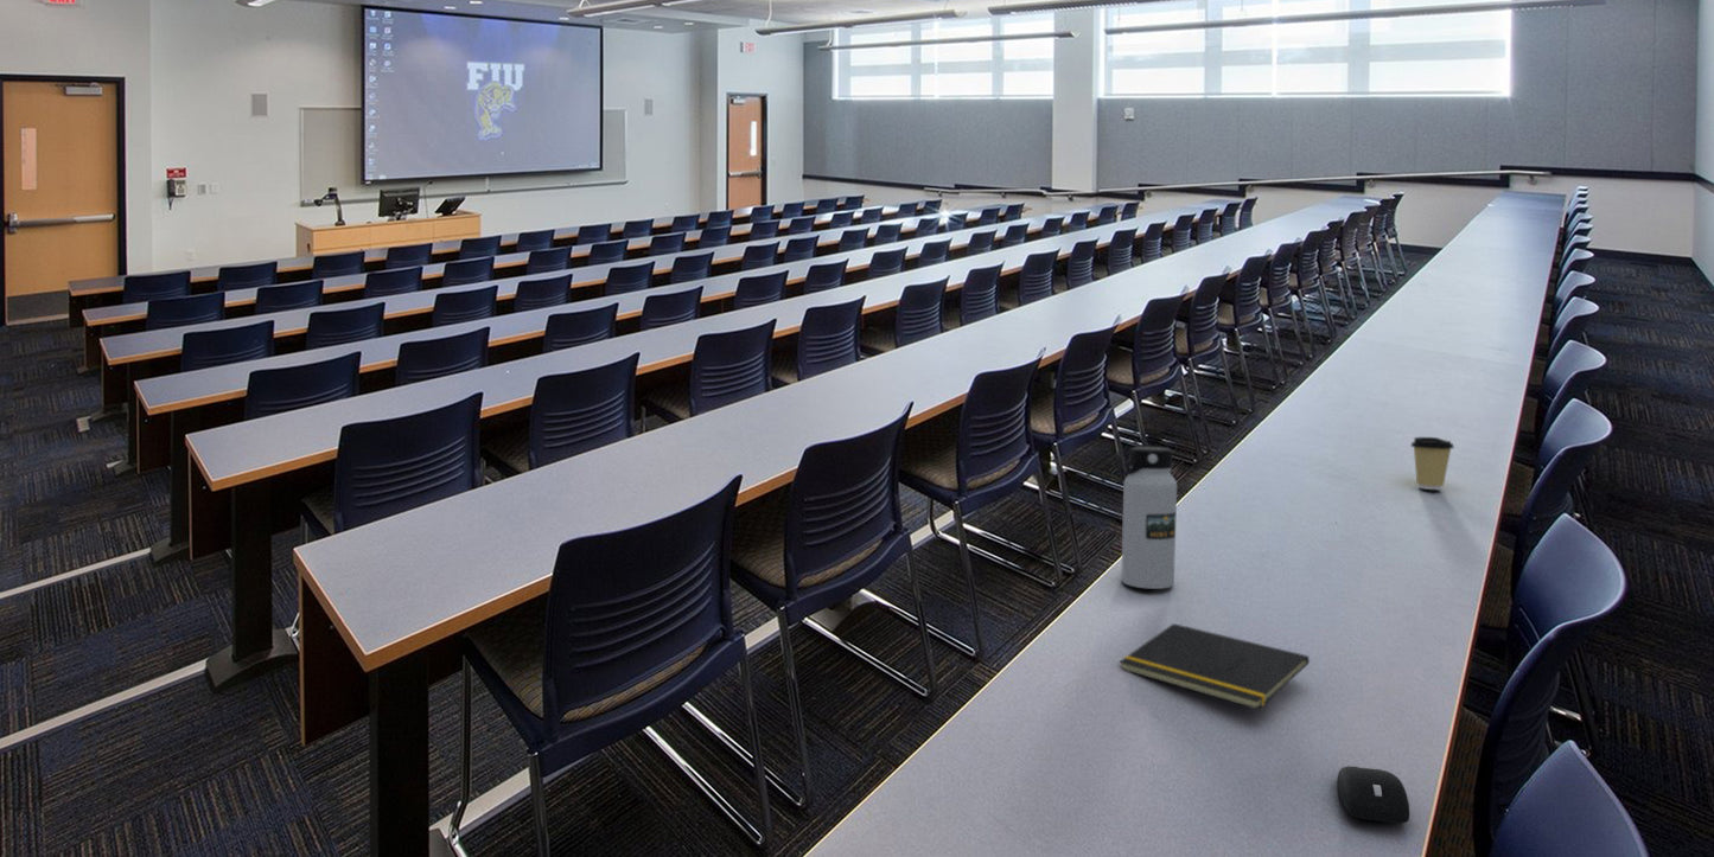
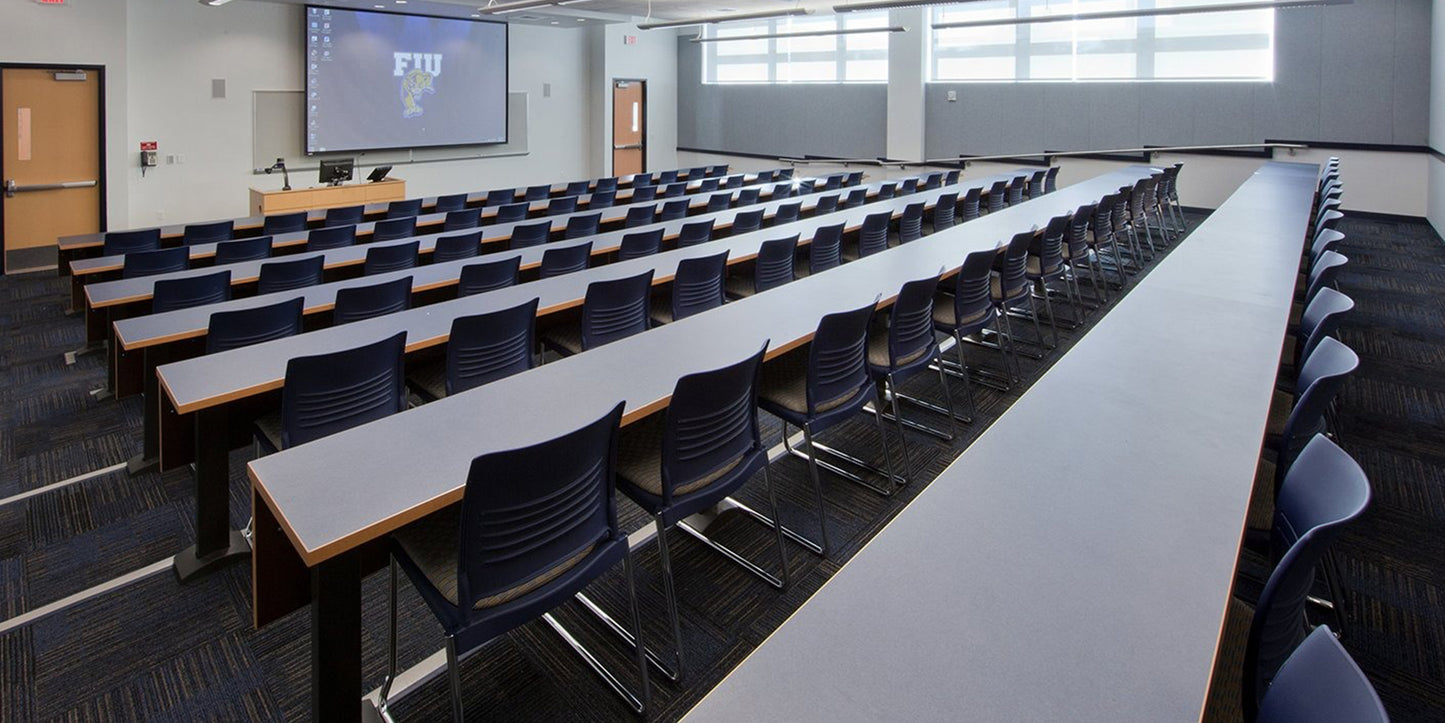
- computer mouse (1370, 787)
- coffee cup (1431, 462)
- water bottle (1148, 516)
- notepad (1211, 663)
